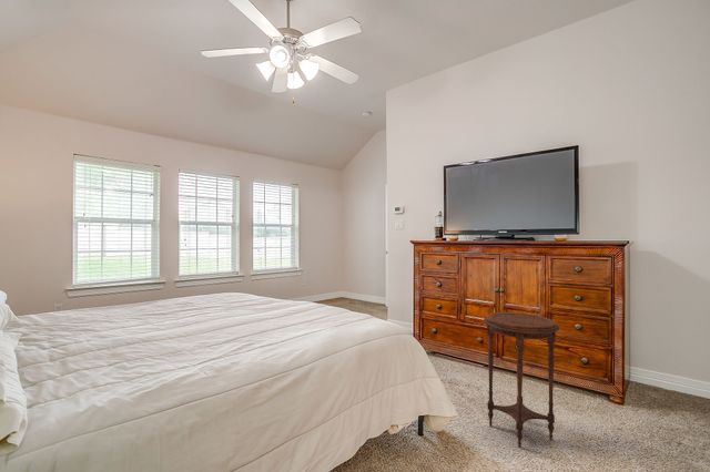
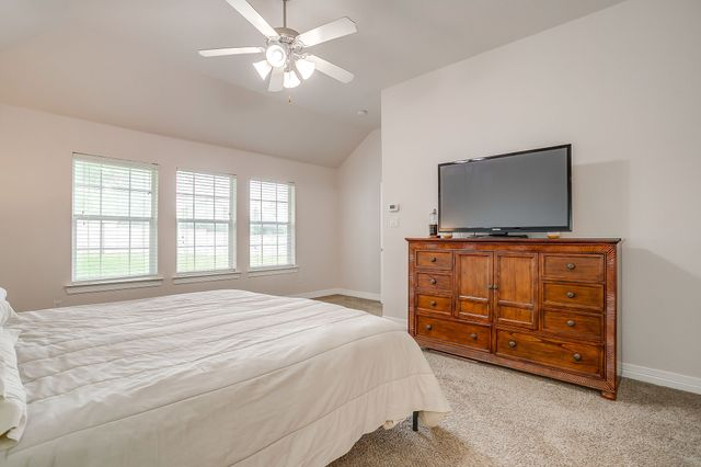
- side table (519, 376)
